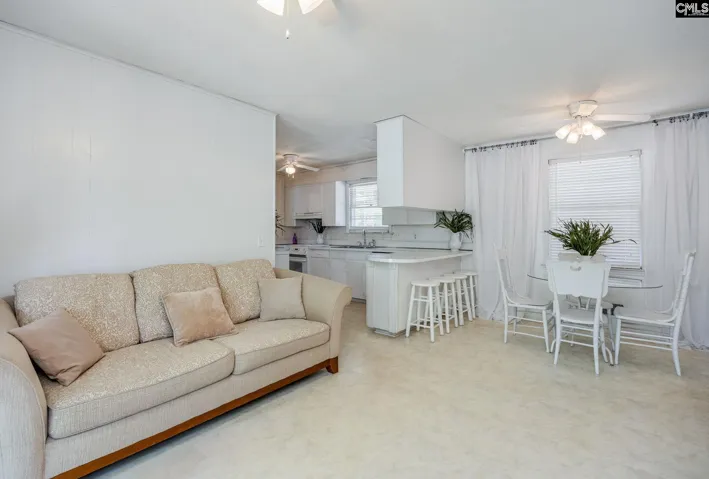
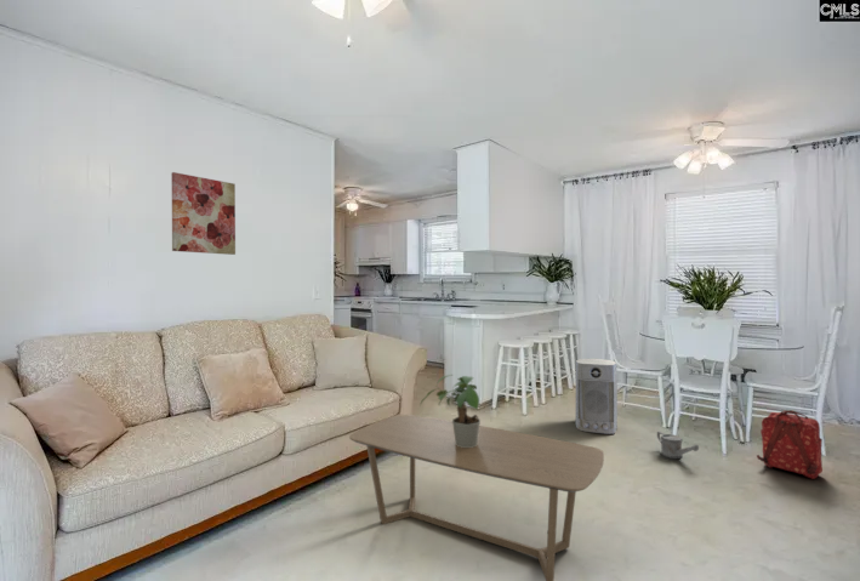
+ backpack (791, 442)
+ wall art (205, 215)
+ potted plant (457, 408)
+ coffee table (473, 472)
+ watering can (676, 446)
+ air purifier (596, 393)
